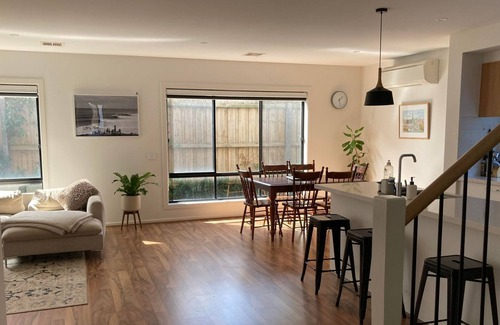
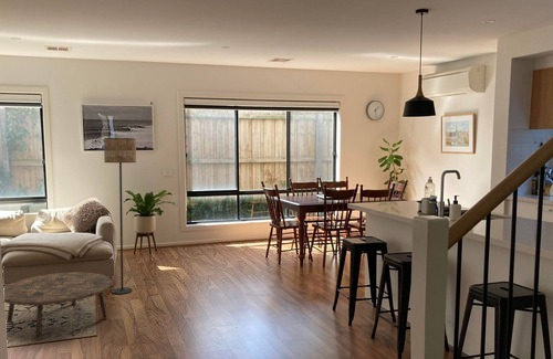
+ coffee table (58, 303)
+ floor lamp (121, 215)
